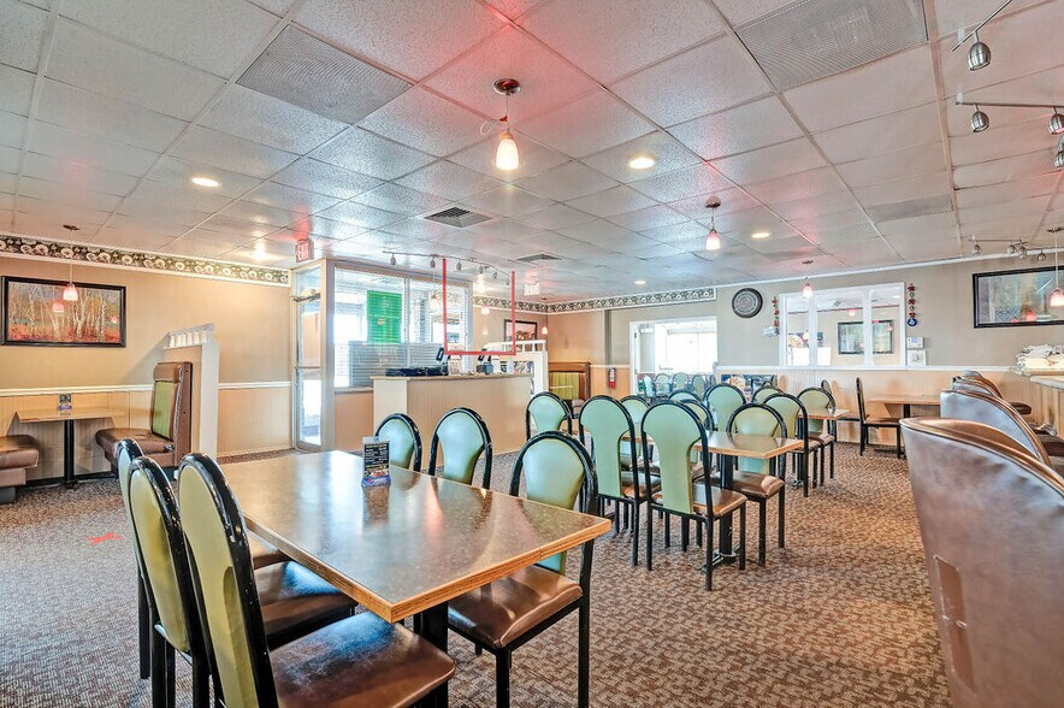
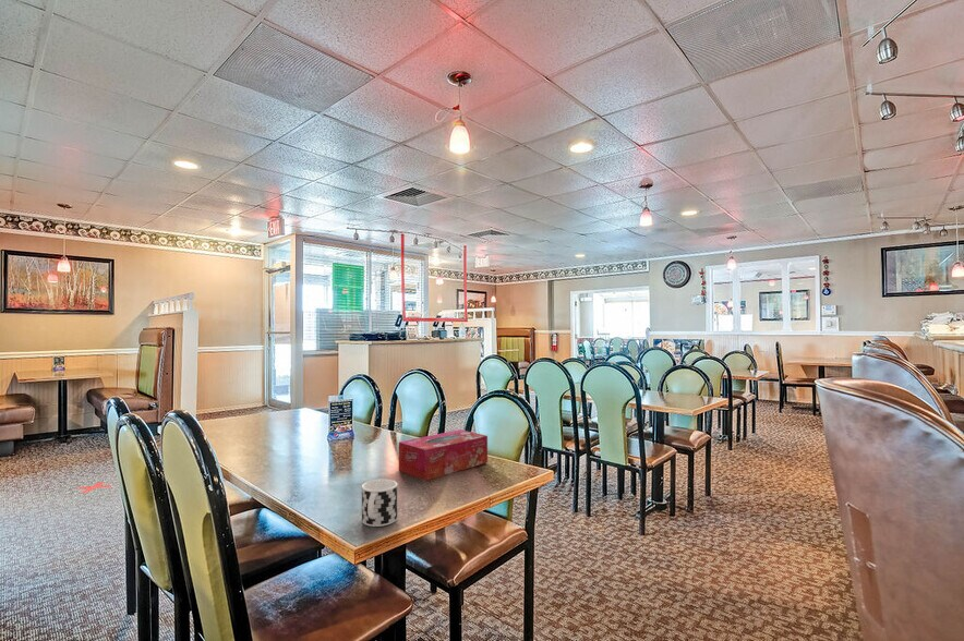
+ cup (377, 504)
+ tissue box (444, 452)
